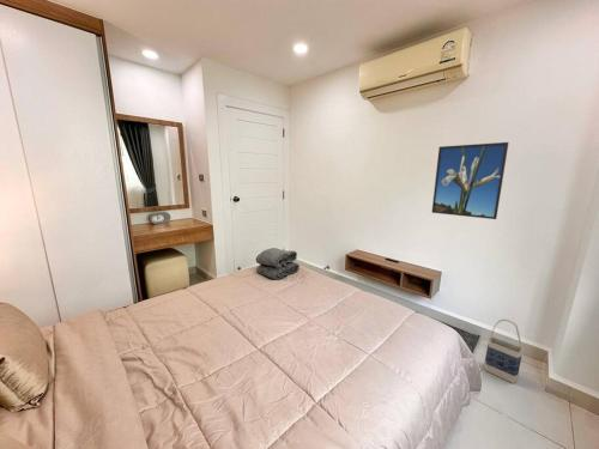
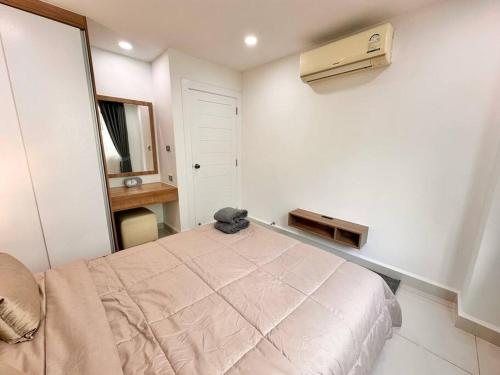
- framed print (466, 181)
- bag (504, 347)
